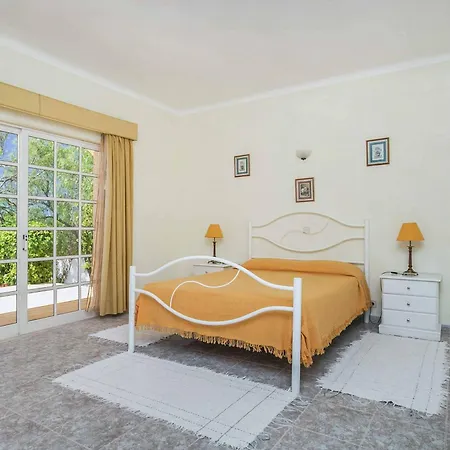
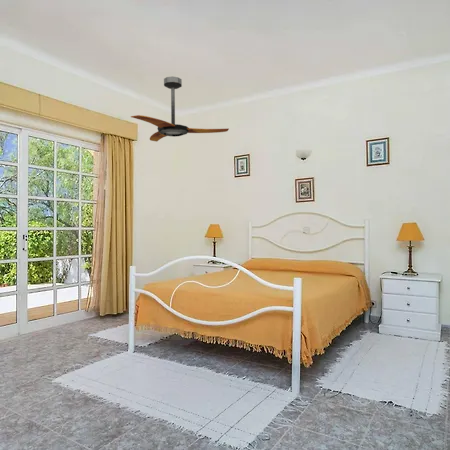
+ ceiling fan (174, 108)
